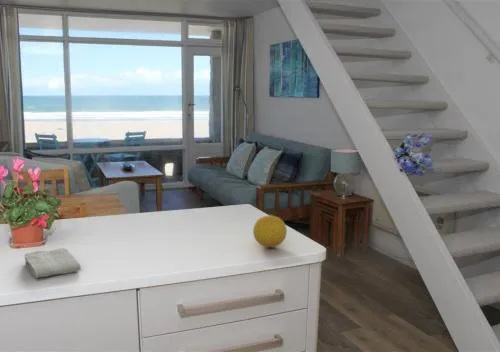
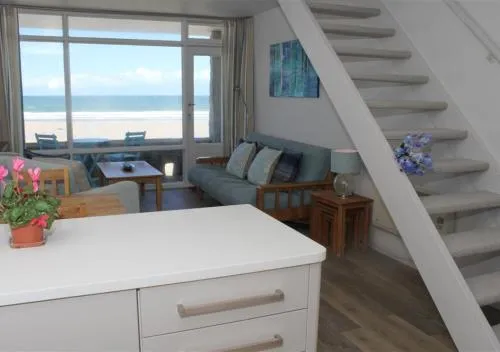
- washcloth (51, 261)
- fruit (269, 231)
